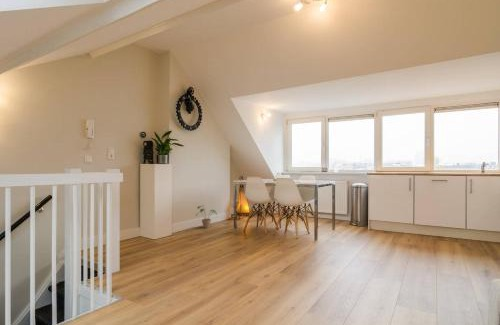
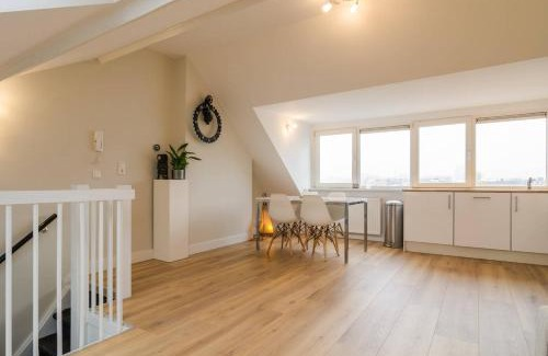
- potted plant (205, 216)
